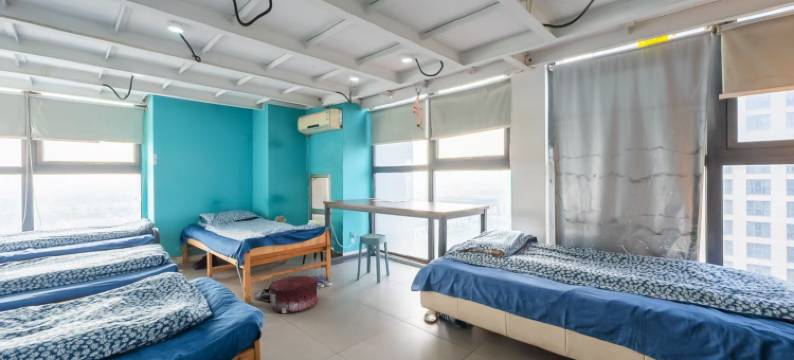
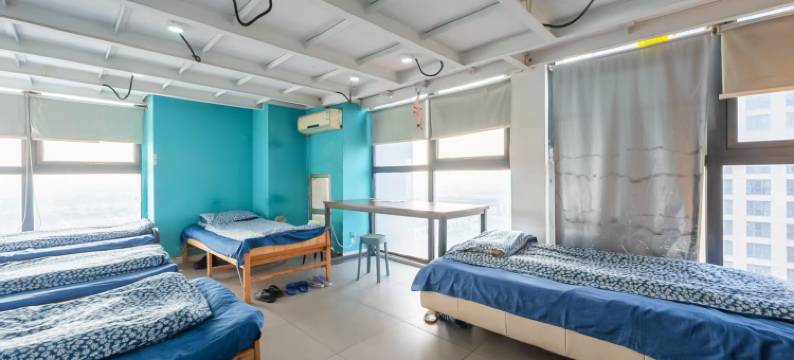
- pouf (294, 291)
